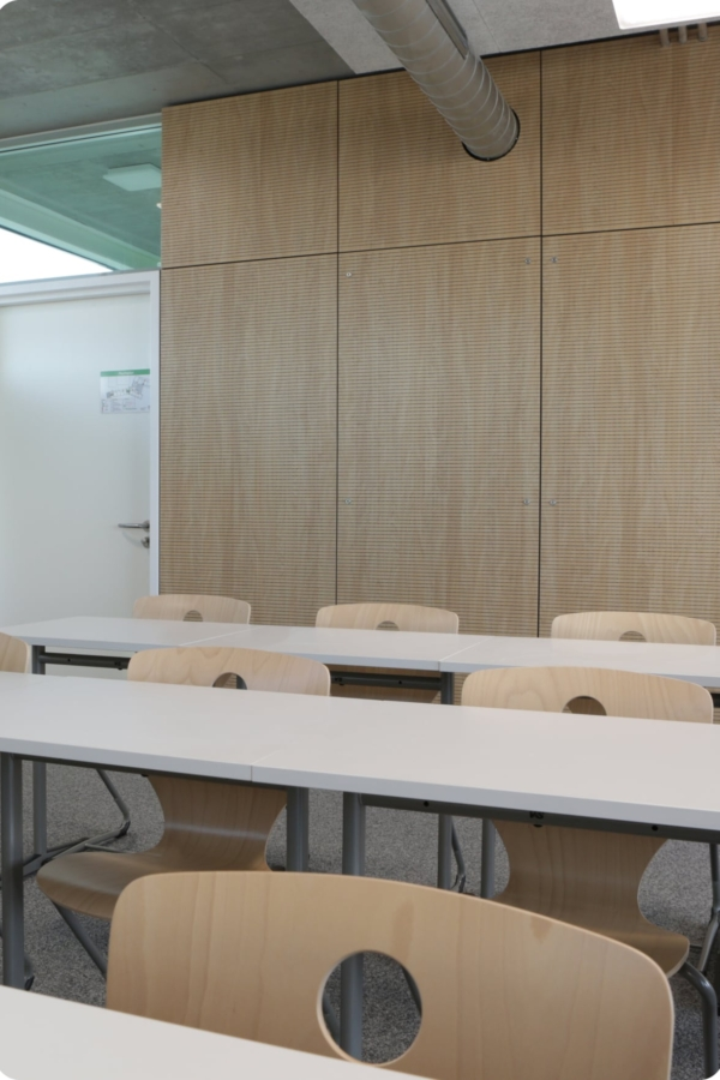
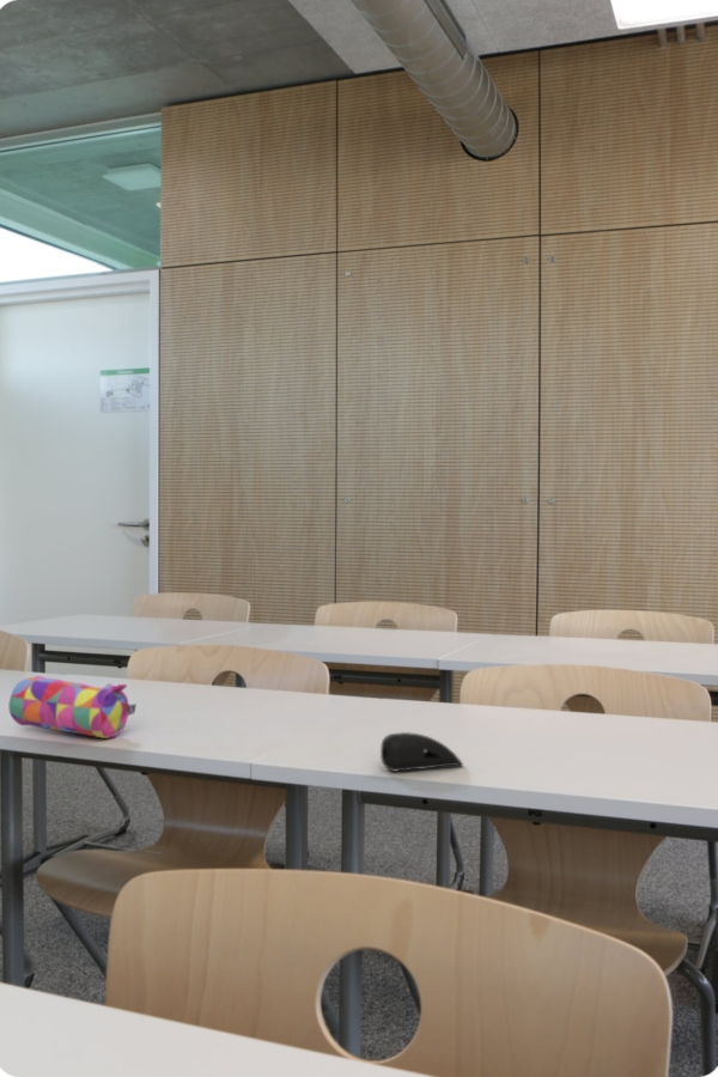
+ computer mouse (422, 749)
+ pencil case (71, 705)
